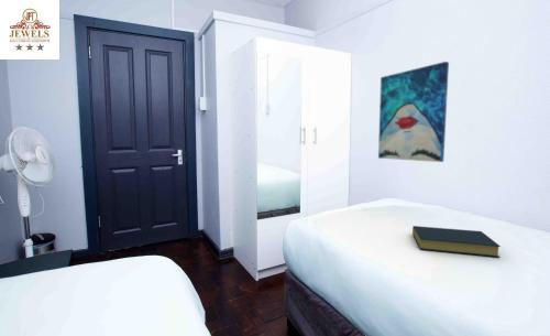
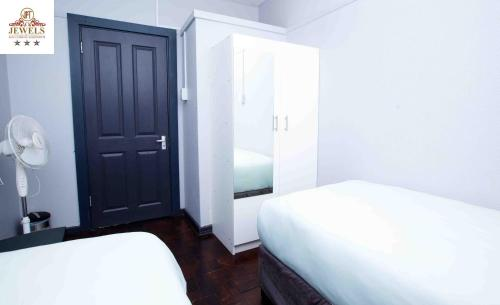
- hardback book (451, 239)
- wall art (409, 116)
